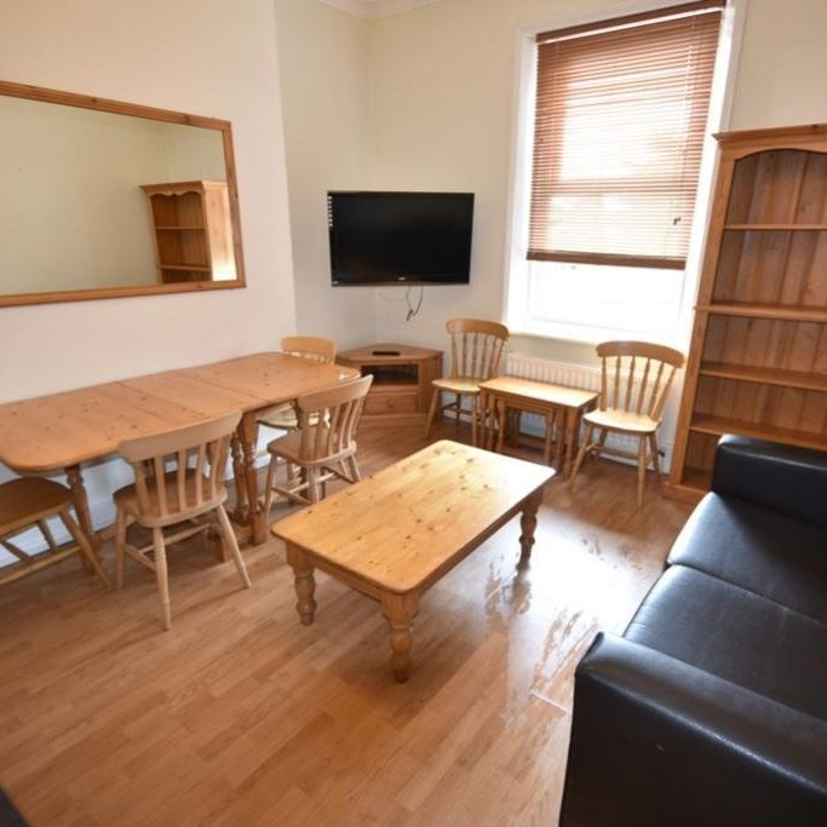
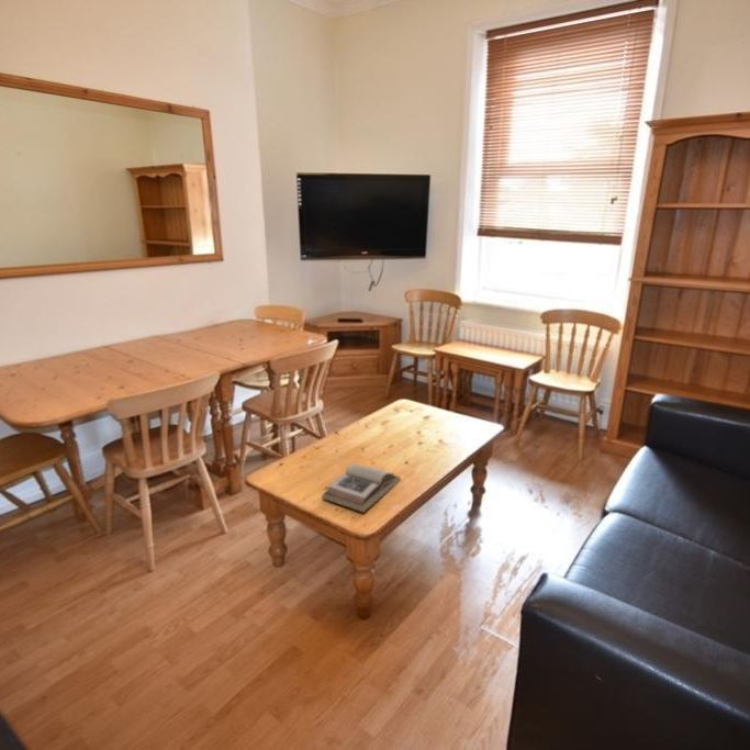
+ book (362, 481)
